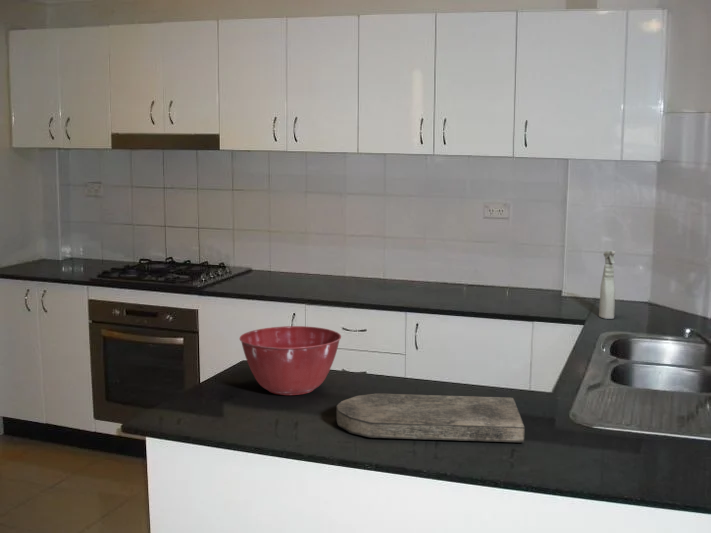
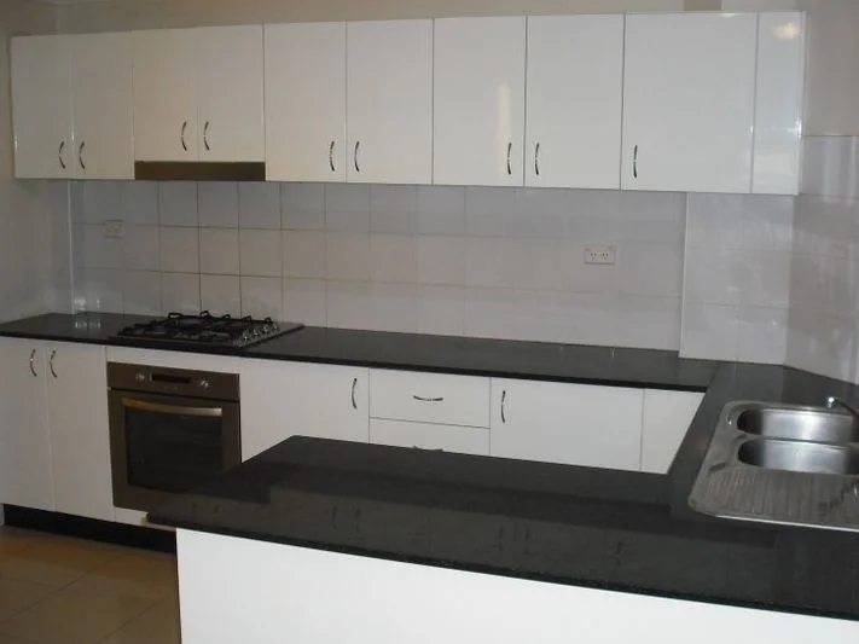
- cutting board (426, 415)
- mixing bowl (290, 362)
- spray bottle (607, 283)
